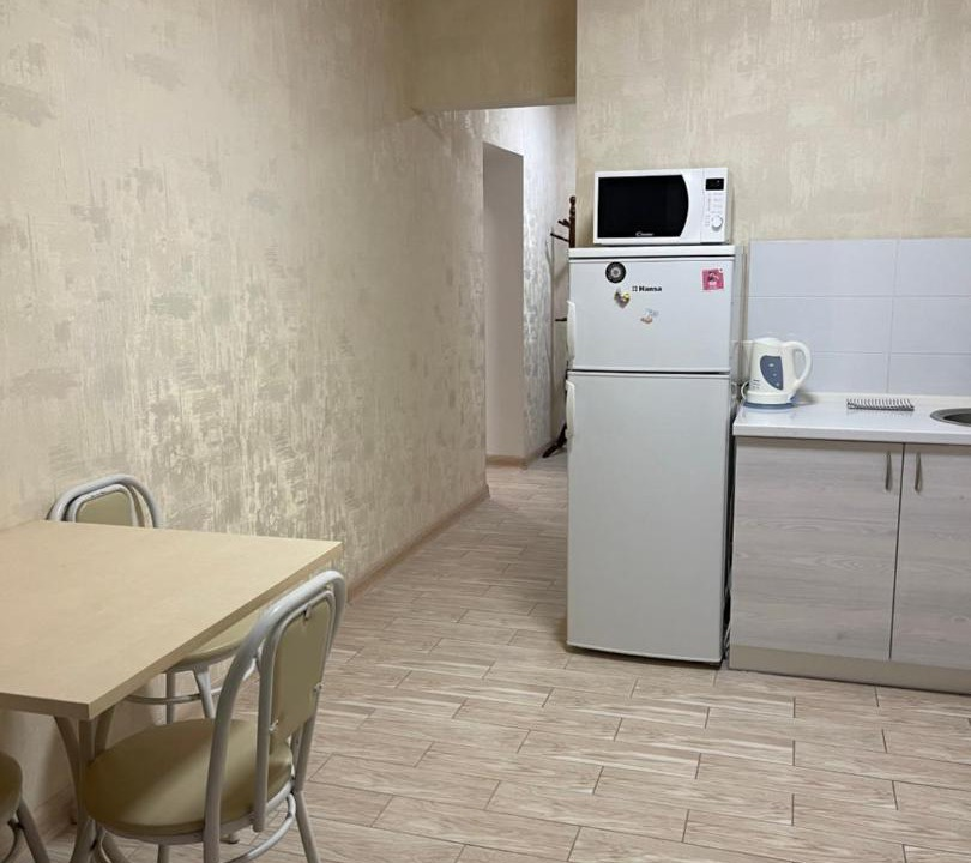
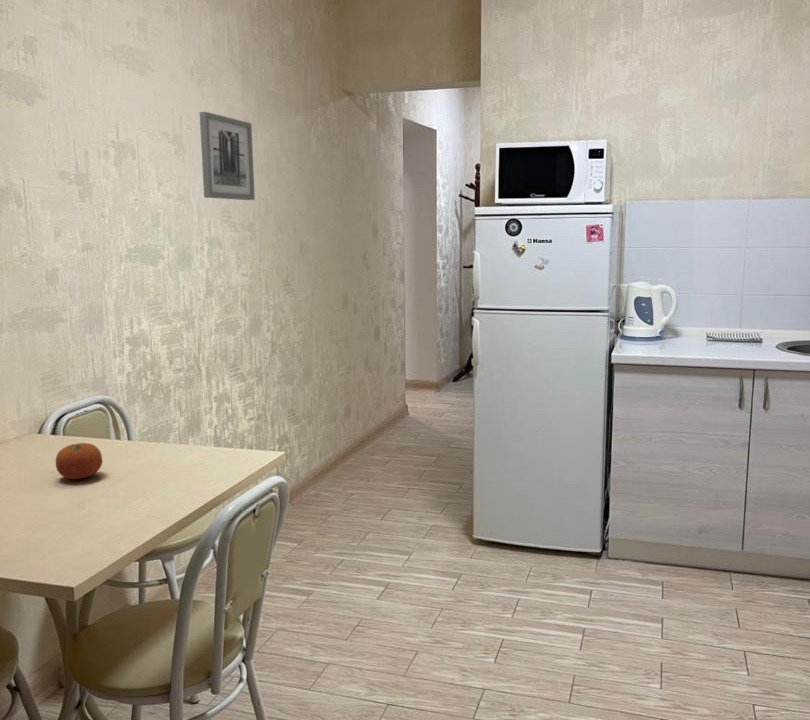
+ fruit (79, 461)
+ wall art (228, 158)
